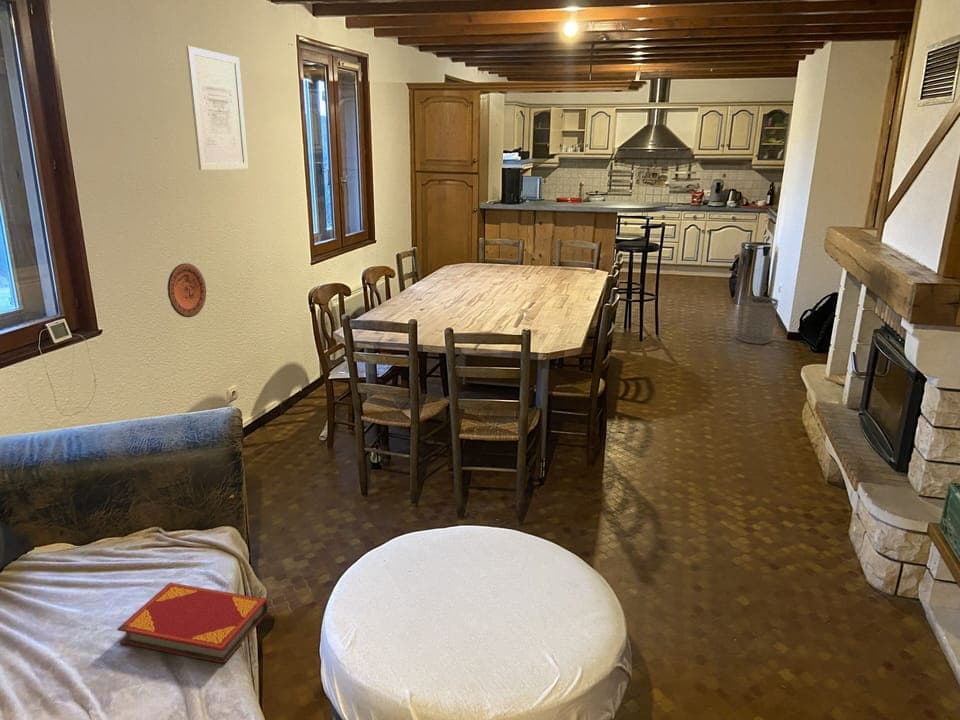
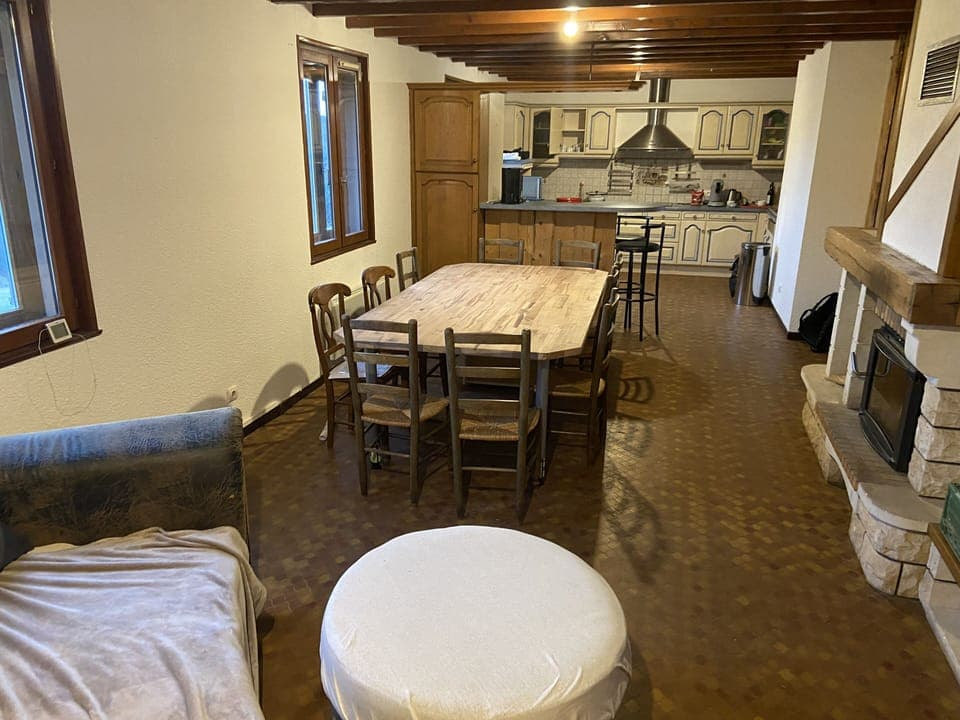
- waste bin (756, 319)
- hardback book (195, 619)
- wall art (219, 112)
- decorative plate (186, 290)
